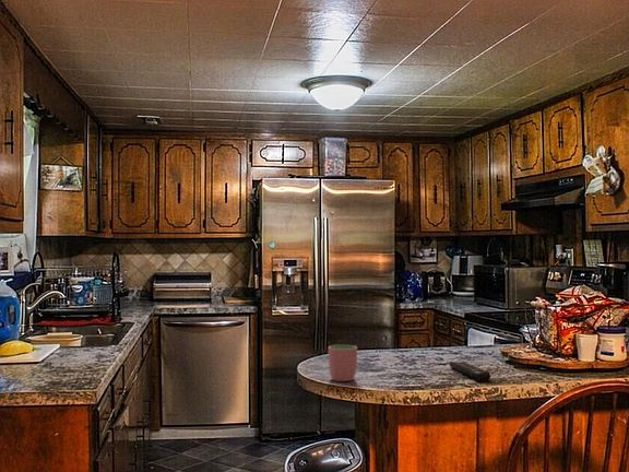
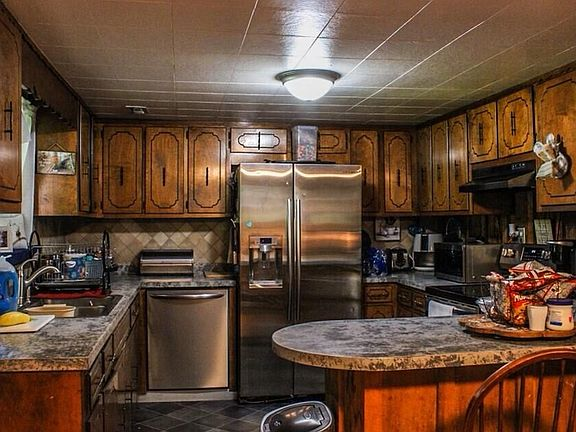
- cup (342, 362)
- remote control (468, 369)
